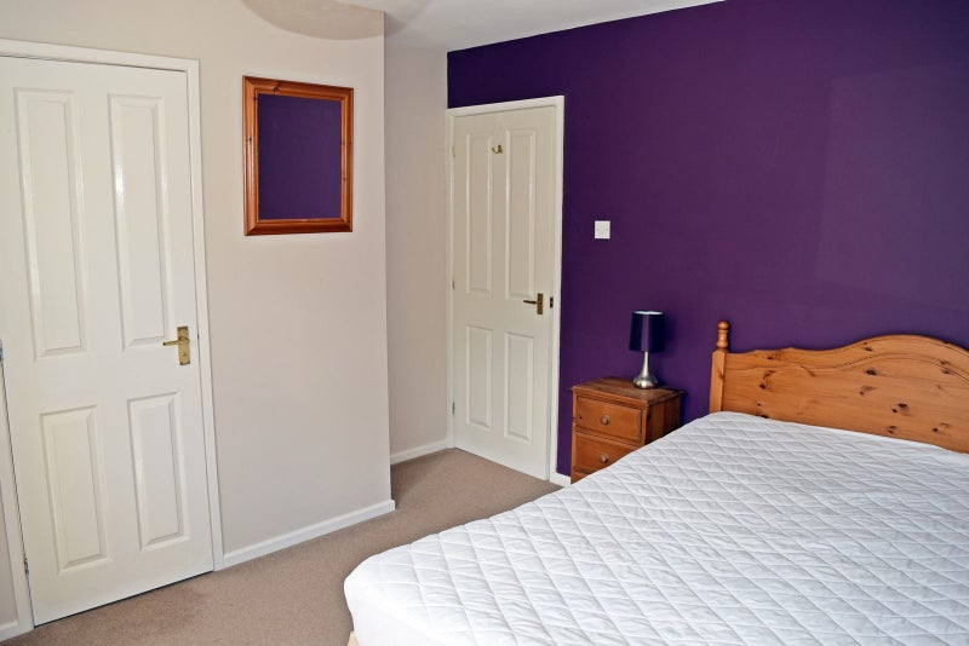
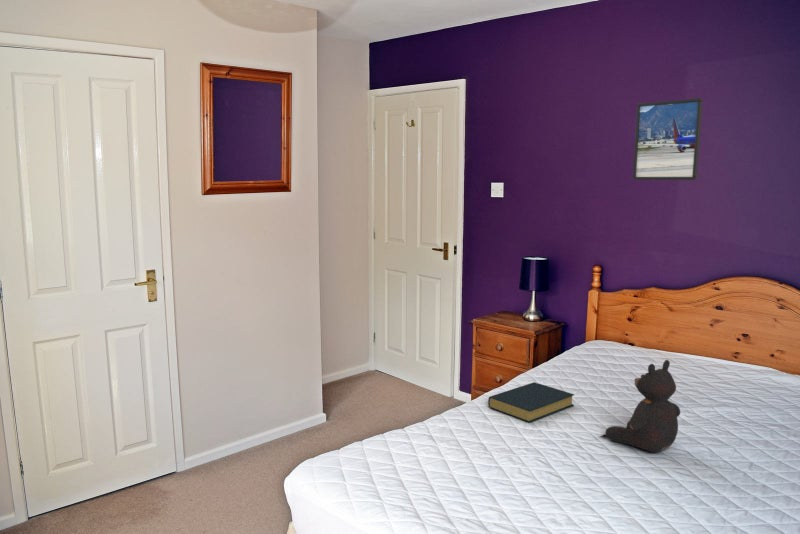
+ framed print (666, 140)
+ hardback book (531, 400)
+ teddy bear (644, 401)
